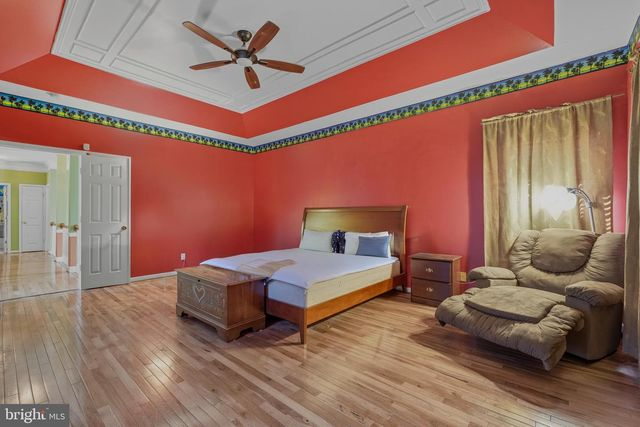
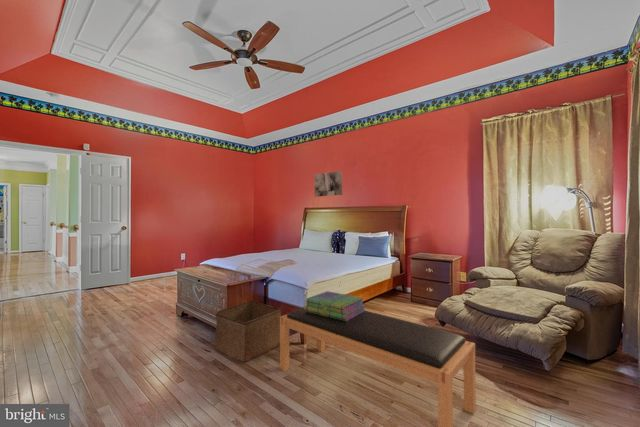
+ stack of books (334, 304)
+ storage bin (248, 328)
+ bench (365, 353)
+ wall art (327, 184)
